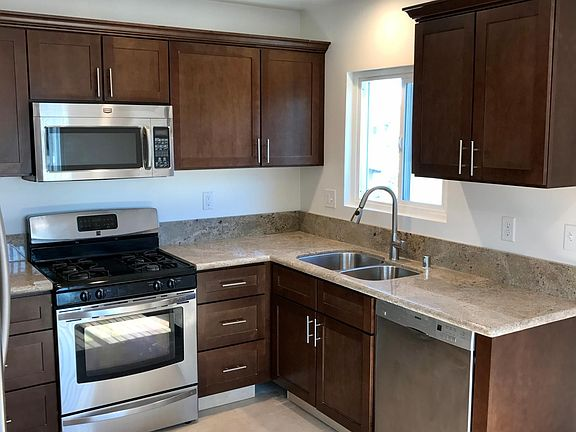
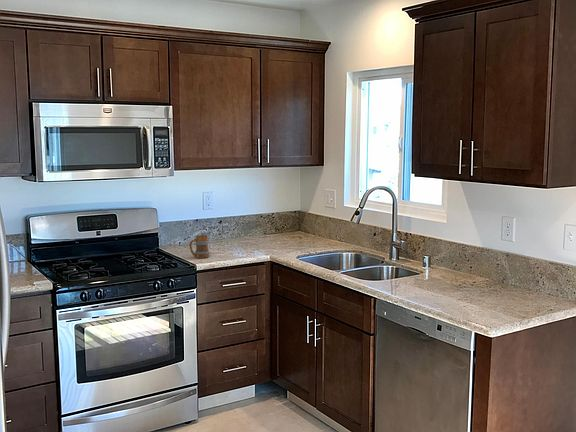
+ mug (199, 246)
